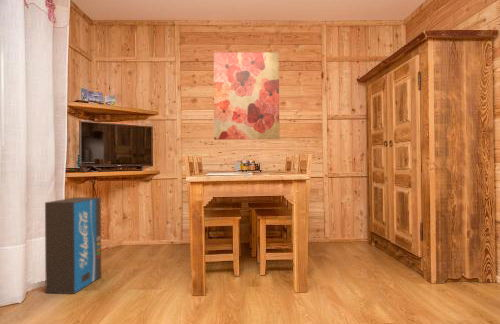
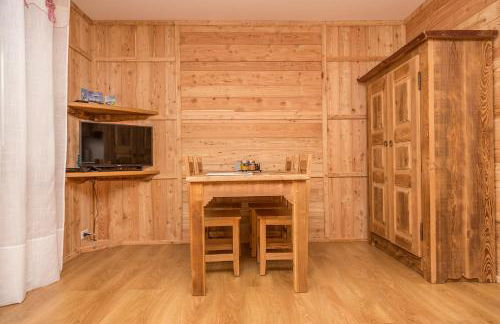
- air purifier (74, 242)
- wall art (246, 96)
